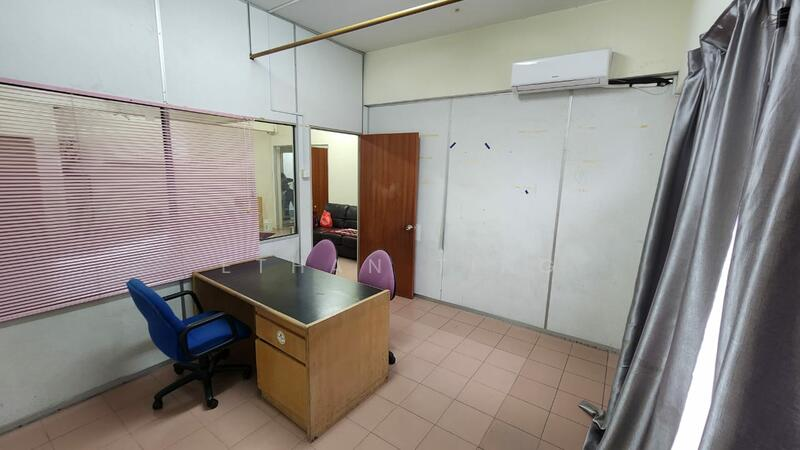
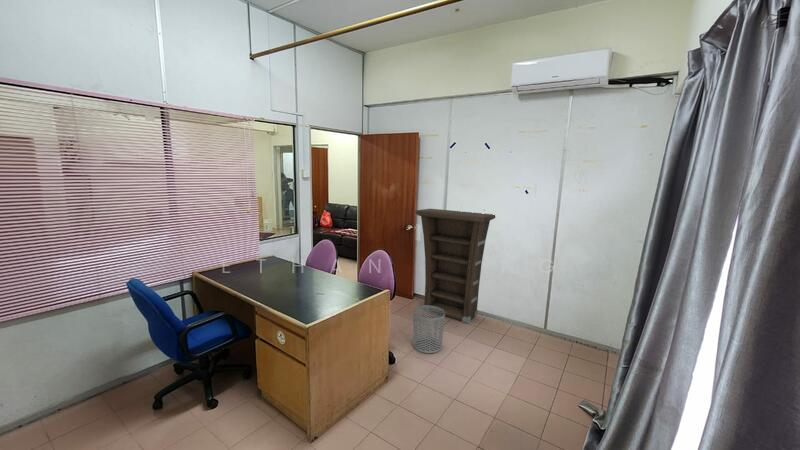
+ cabinet (451, 264)
+ waste bin (428, 329)
